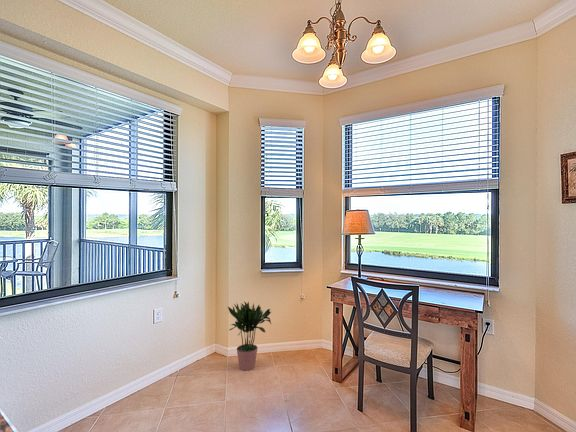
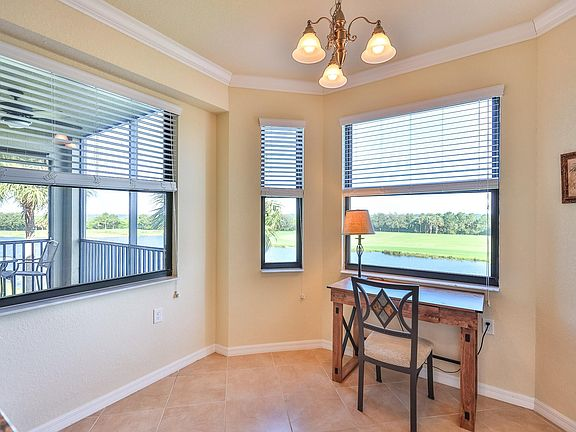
- potted plant (250, 332)
